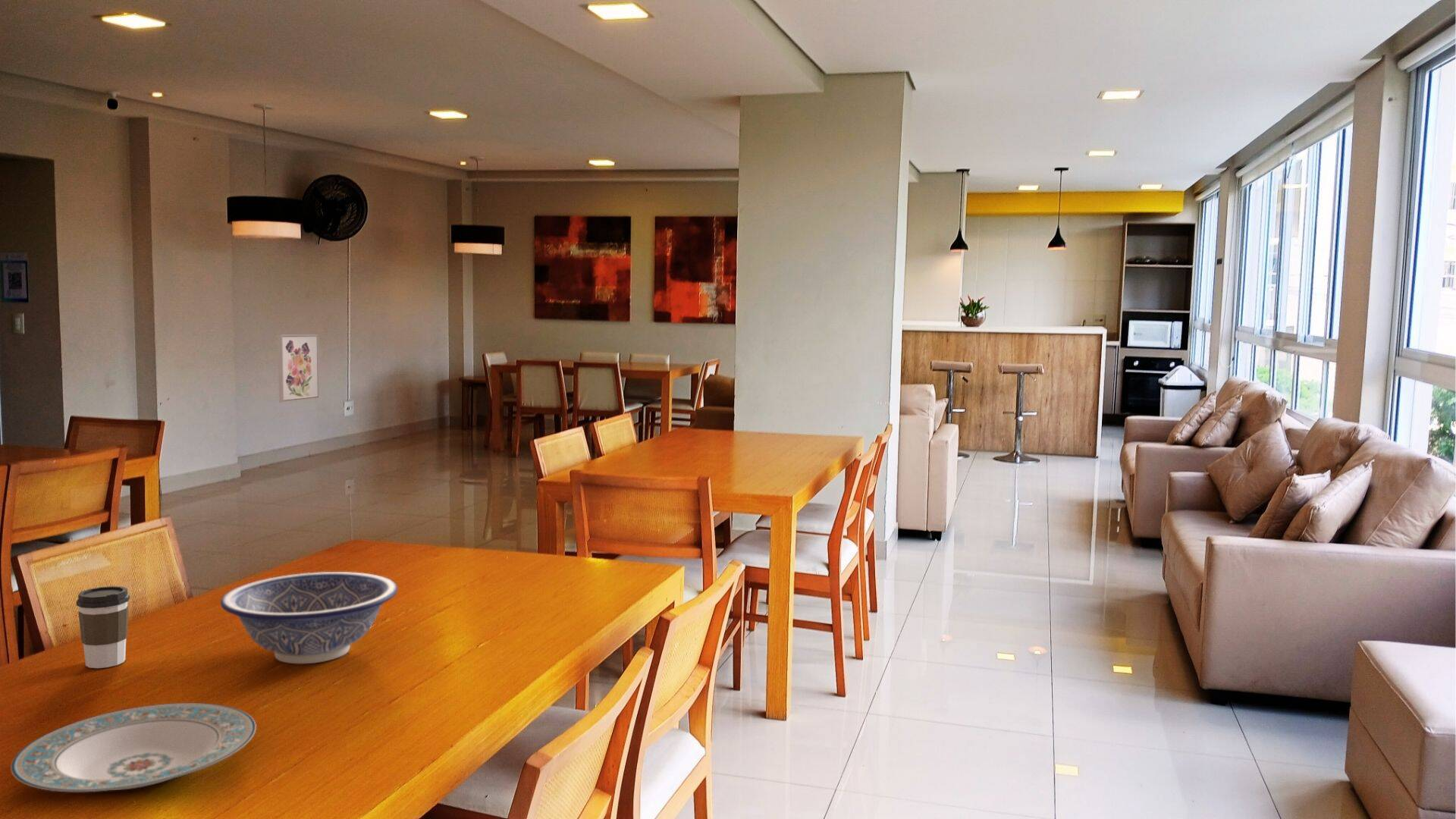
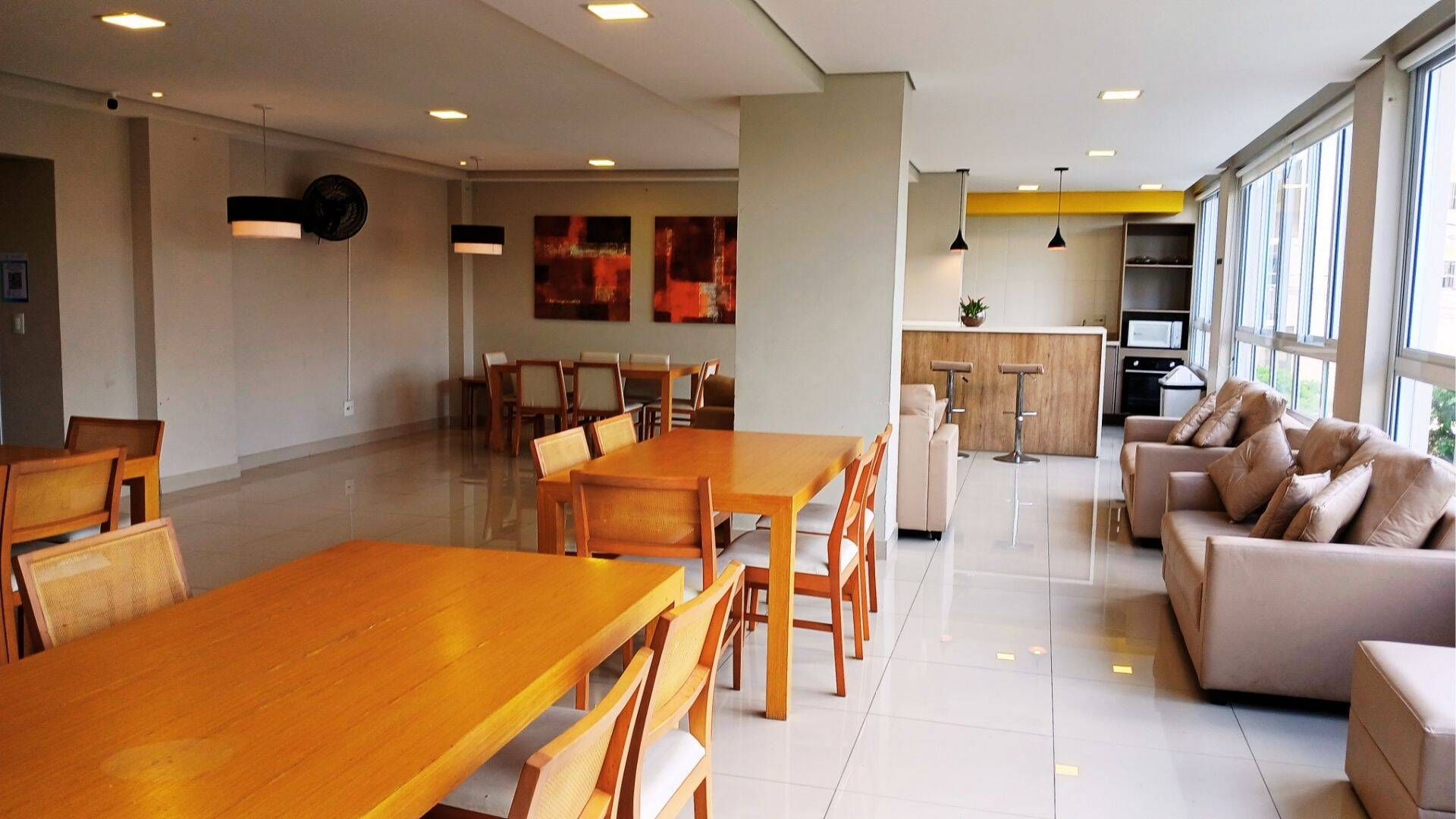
- decorative bowl (312, 622)
- coffee cup (104, 627)
- wall art (299, 367)
- plate (140, 755)
